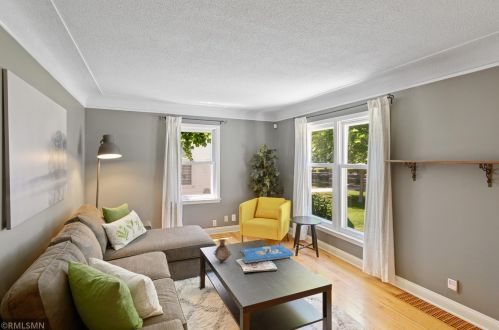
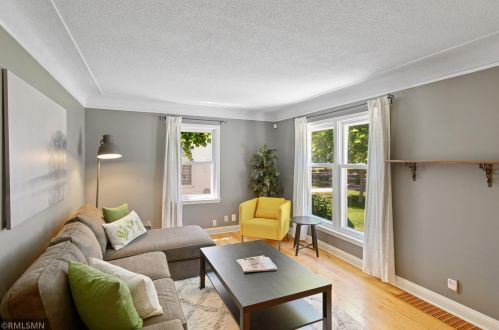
- vase (222, 250)
- board game (265, 251)
